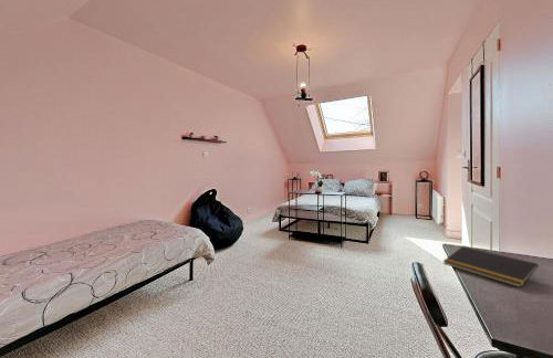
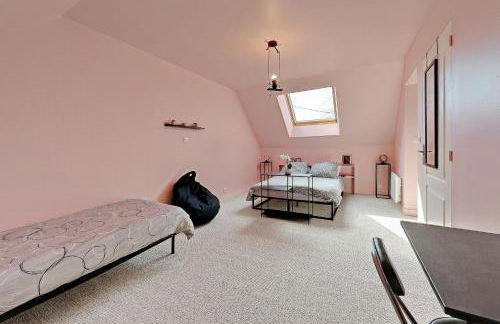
- notepad (487, 263)
